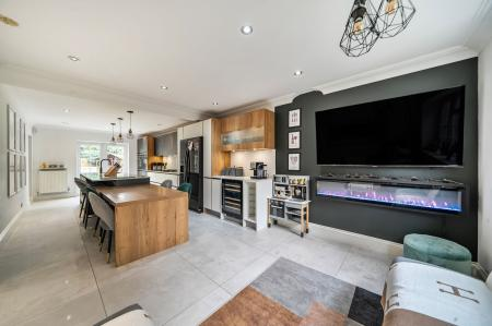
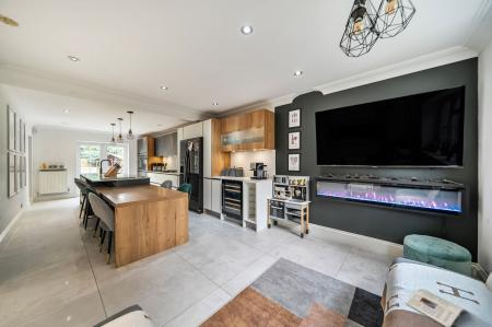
+ magazine (435, 304)
